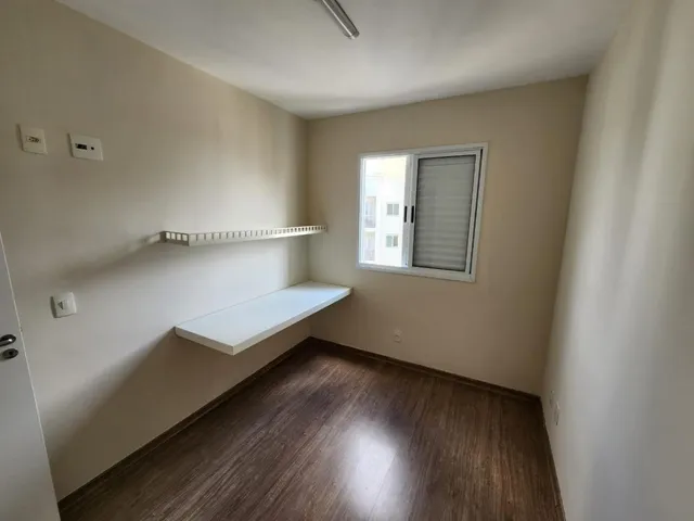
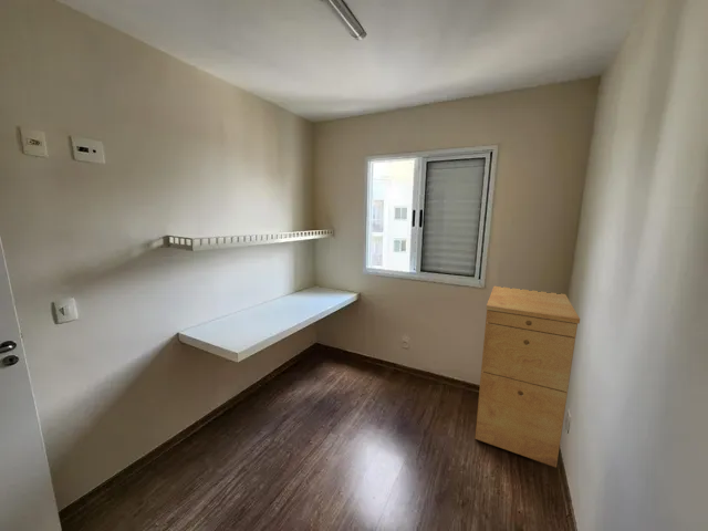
+ filing cabinet (521, 365)
